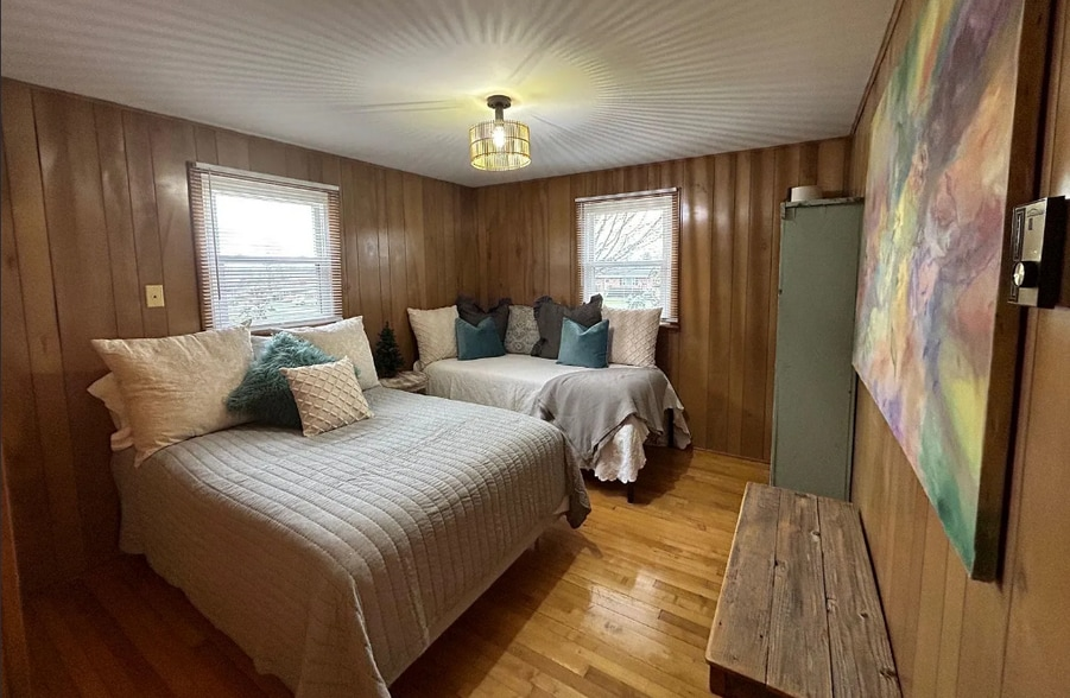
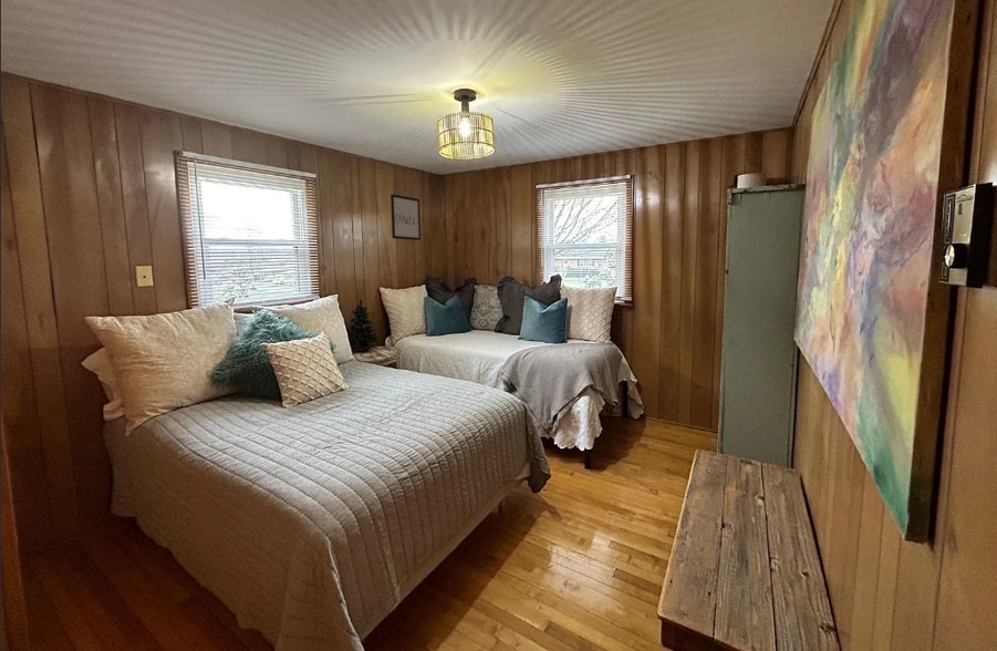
+ wall art (406, 218)
